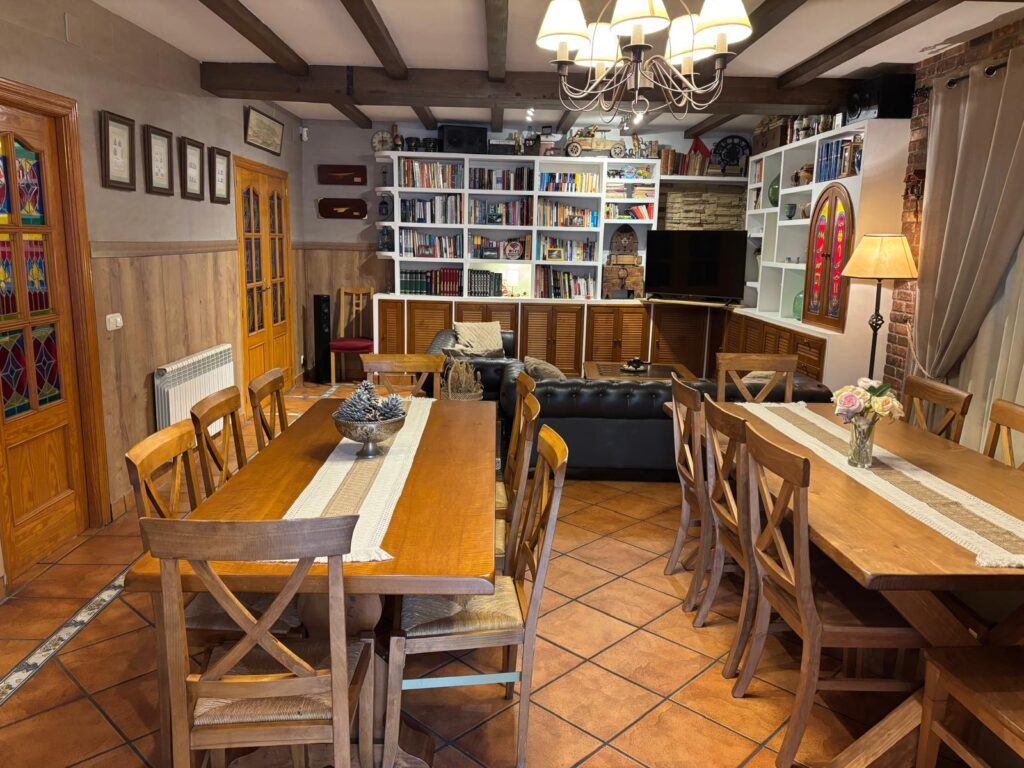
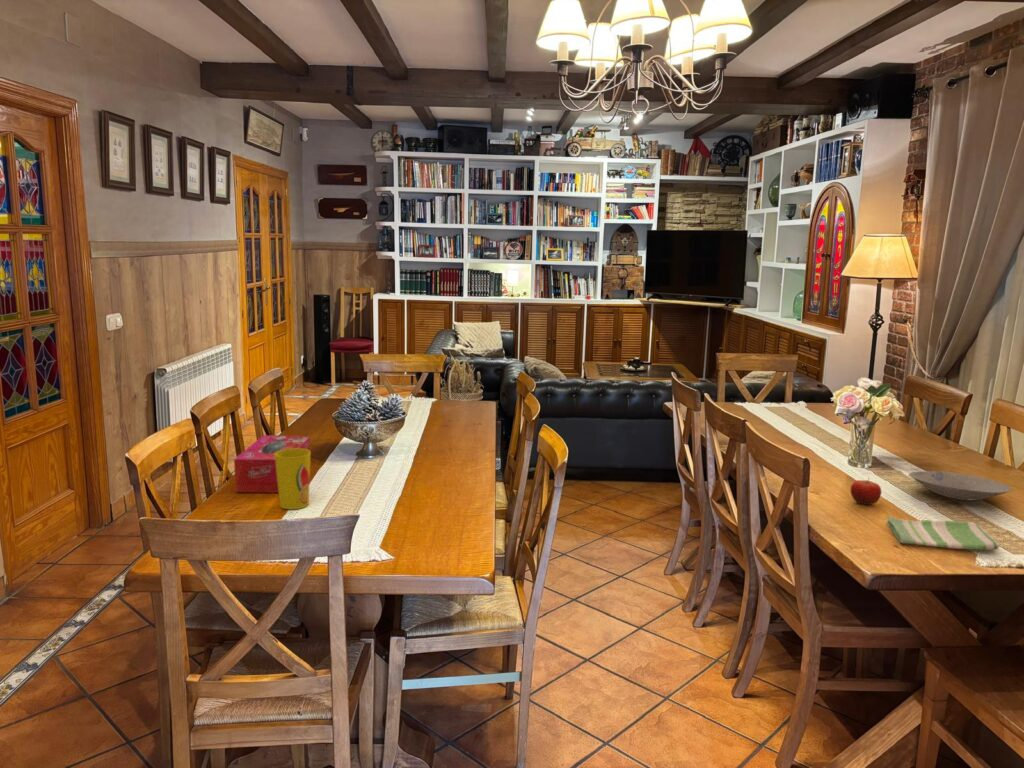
+ bowl (957, 486)
+ cup (293, 479)
+ tissue box (274, 462)
+ fruit (865, 490)
+ dish towel (940, 532)
